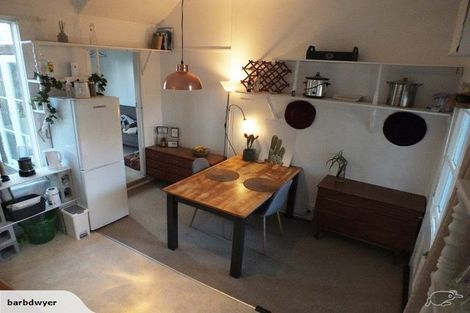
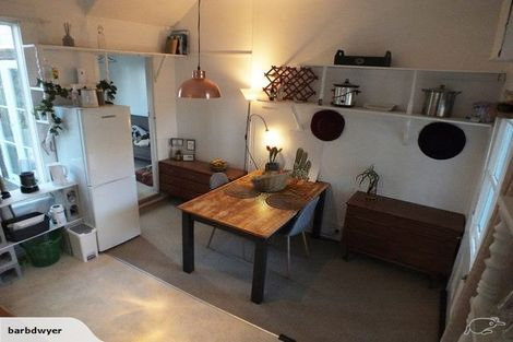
+ fruit basket (272, 178)
